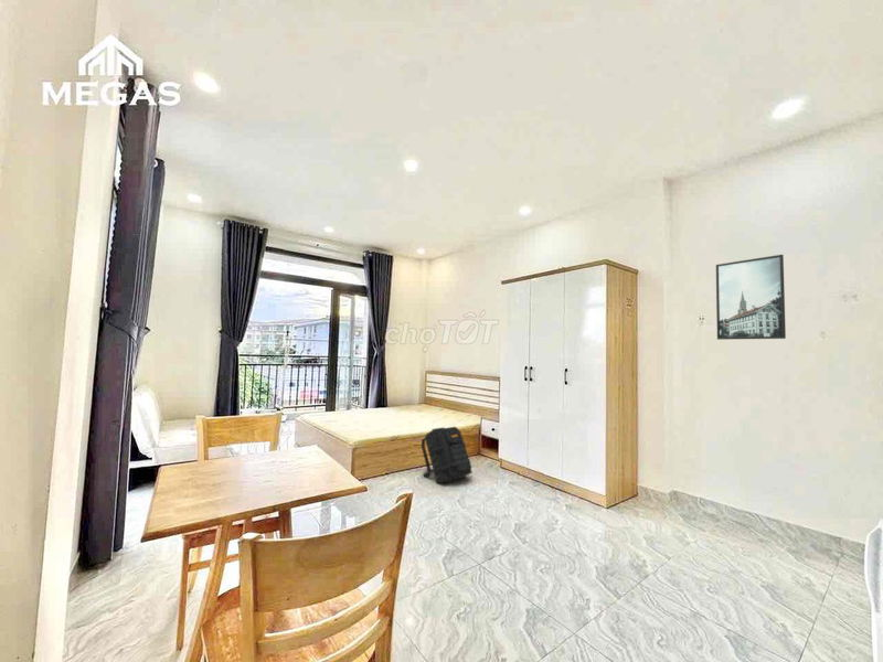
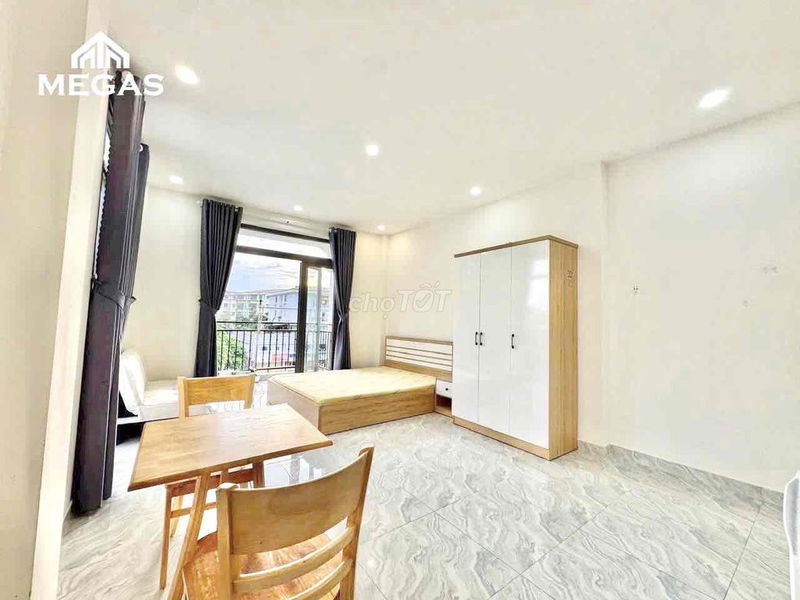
- backpack (445, 451)
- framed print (748, 299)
